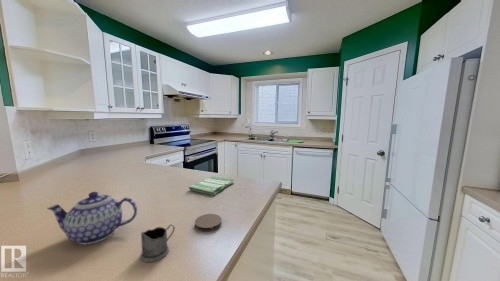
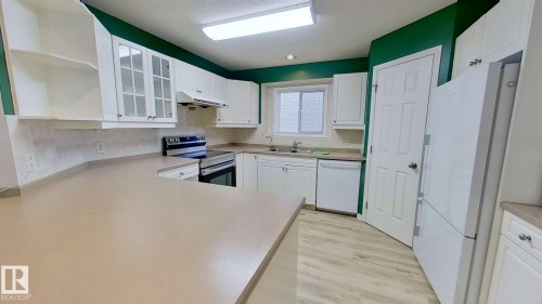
- teapot (94, 213)
- coaster (208, 222)
- dish towel (212, 183)
- tea glass holder (158, 238)
